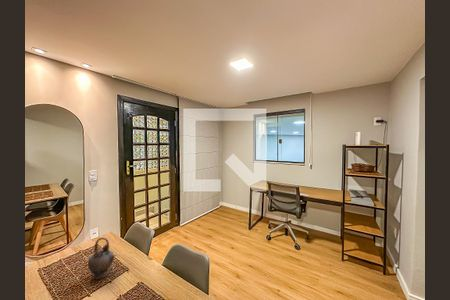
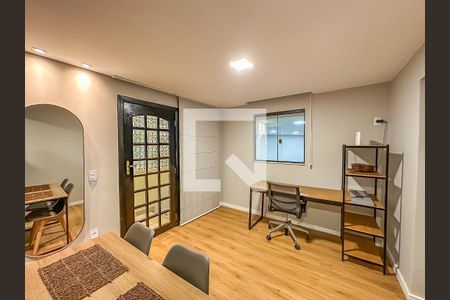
- teapot (103, 256)
